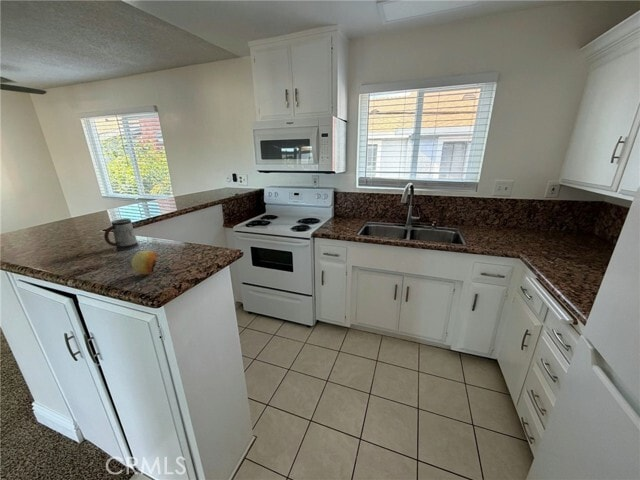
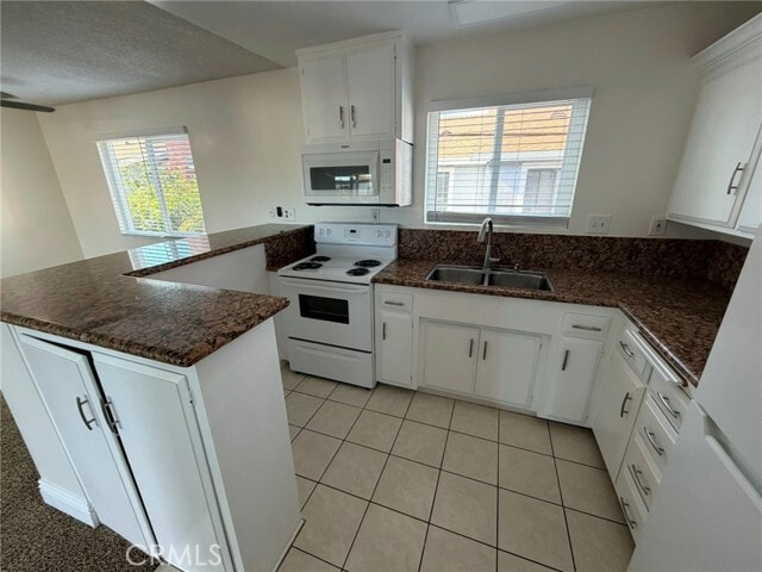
- fruit (145, 262)
- mug (120, 235)
